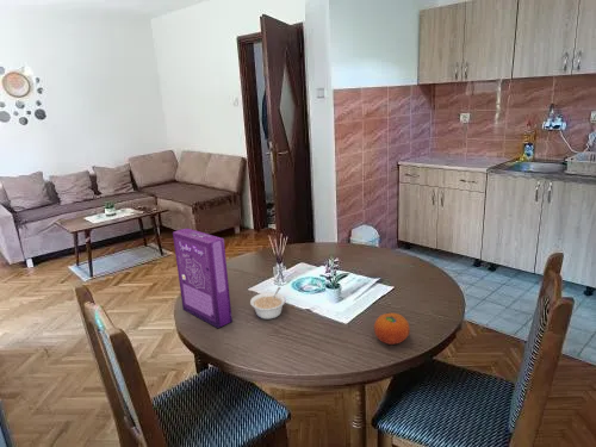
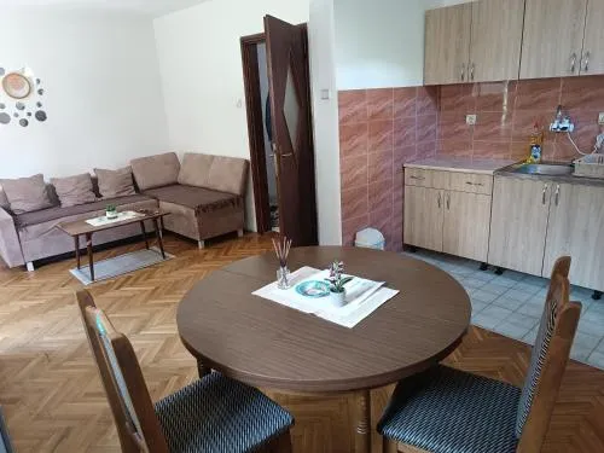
- cereal box (201, 275)
- legume (267, 304)
- fruit (391, 328)
